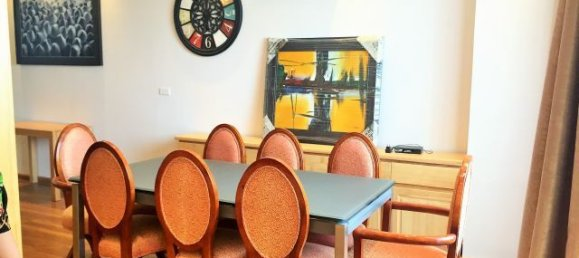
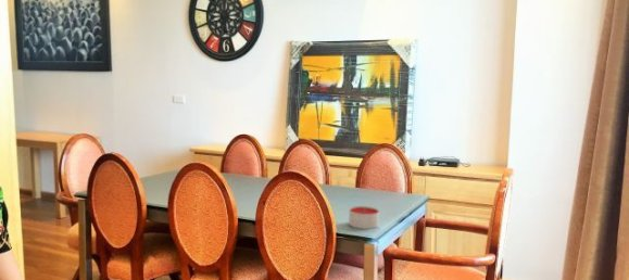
+ candle (363, 216)
